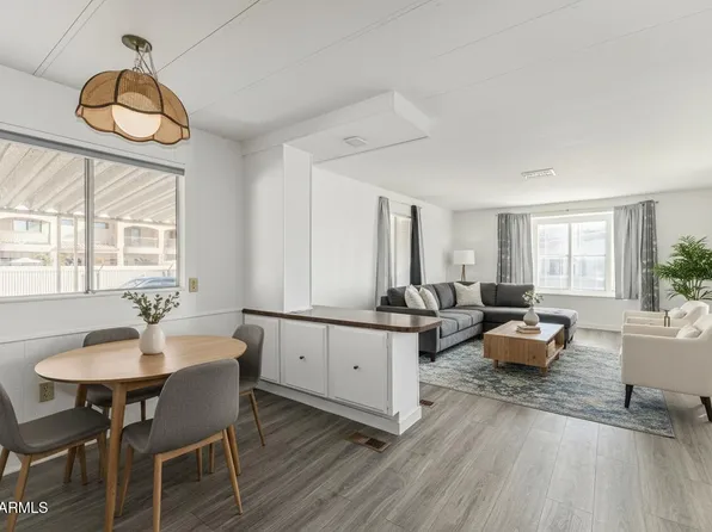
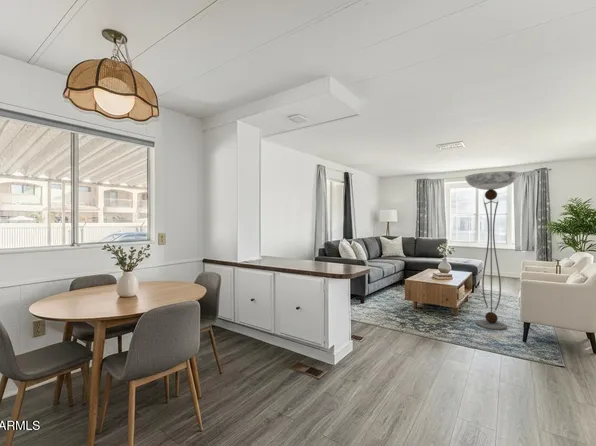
+ floor lamp (491, 250)
